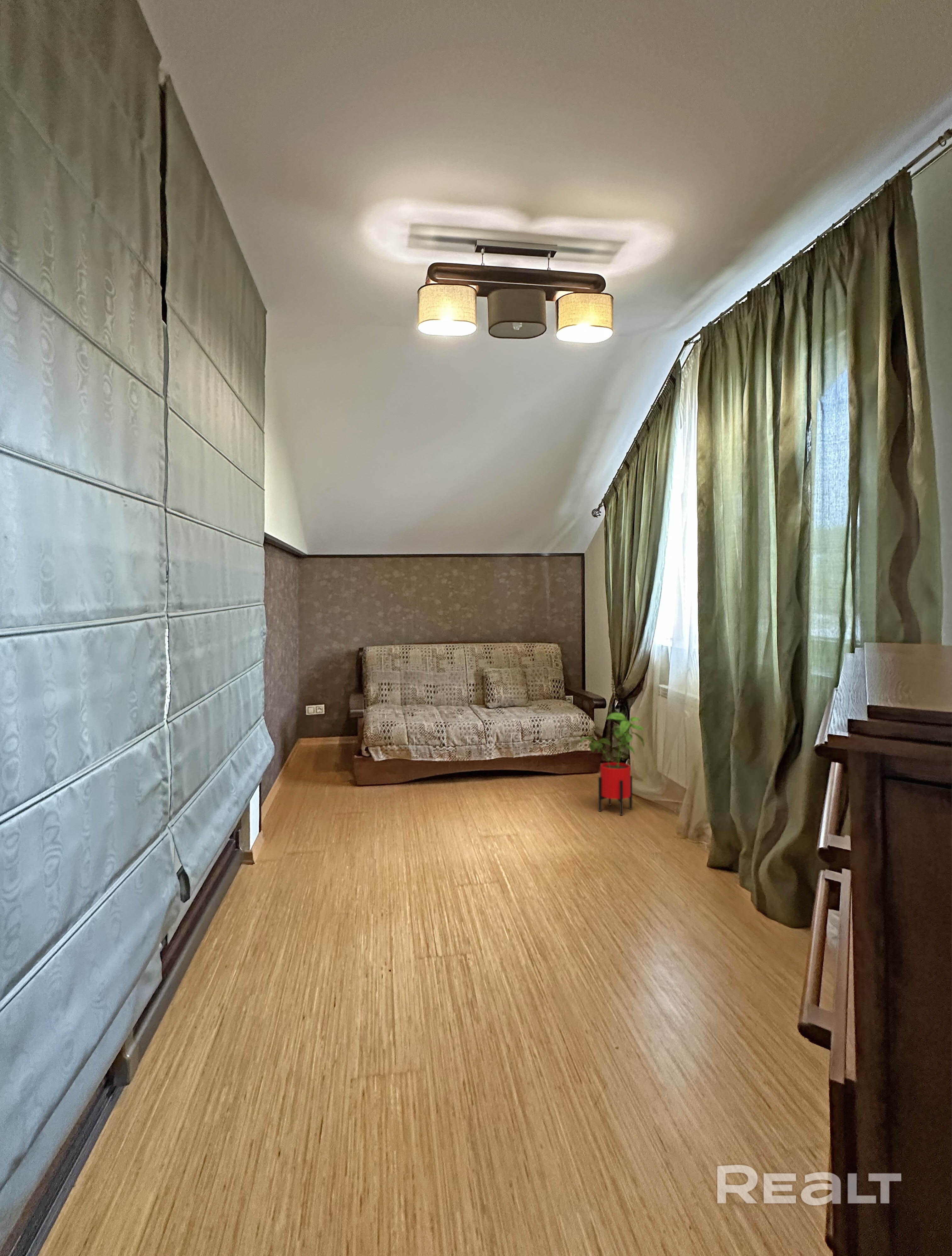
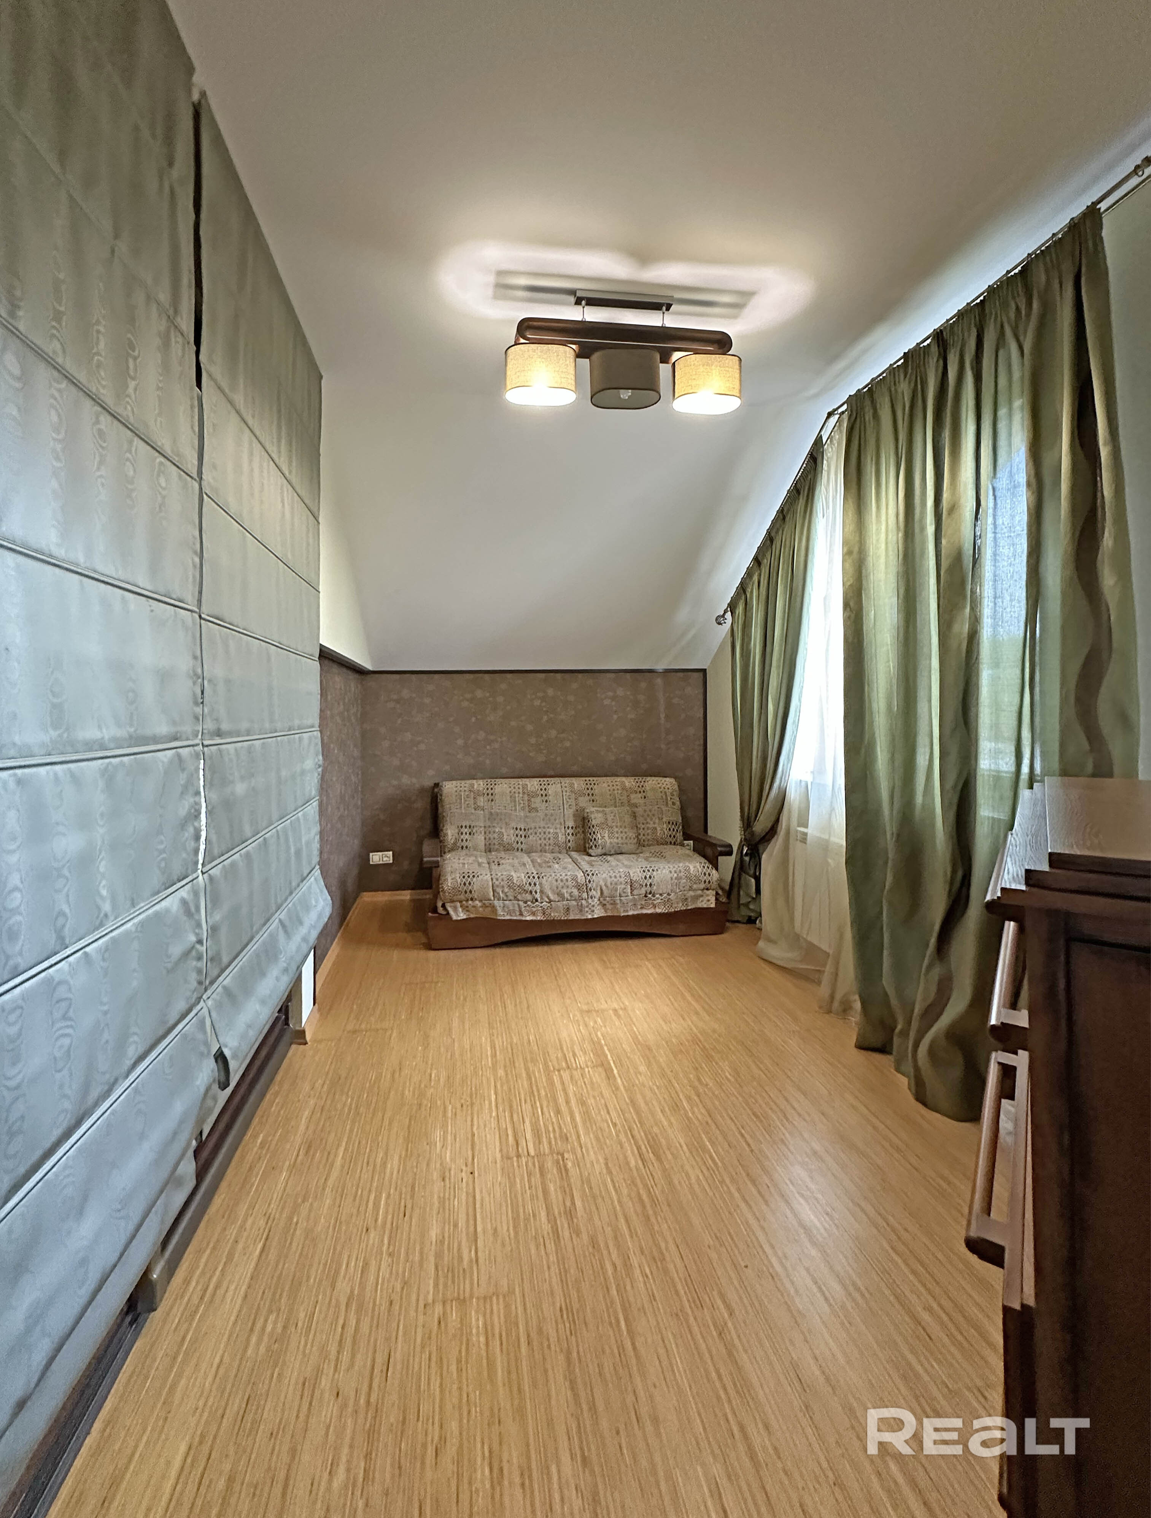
- house plant (615, 762)
